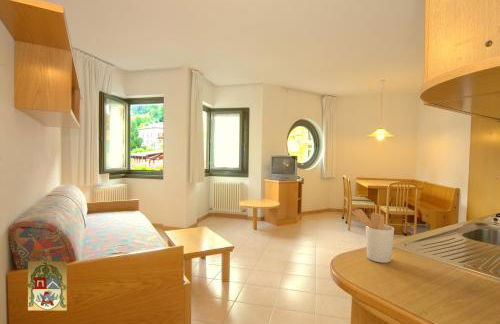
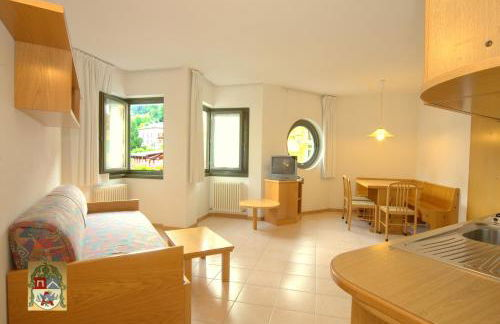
- utensil holder (372, 233)
